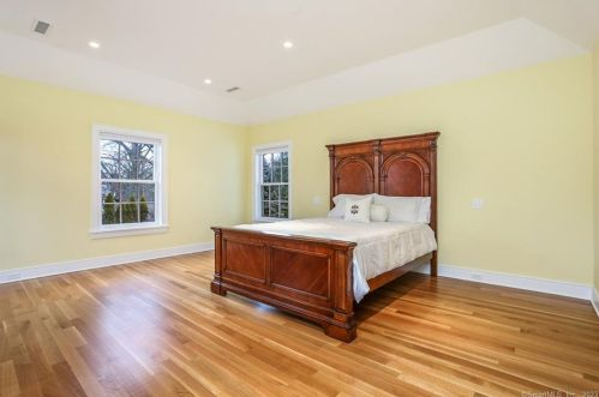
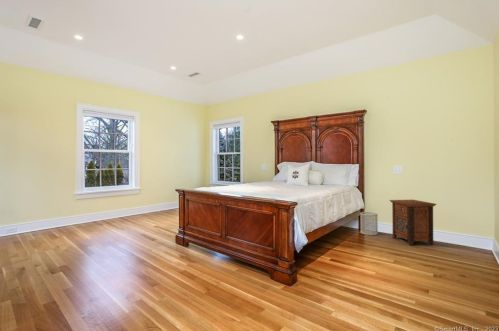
+ wastebasket (368, 223)
+ nightstand (411, 221)
